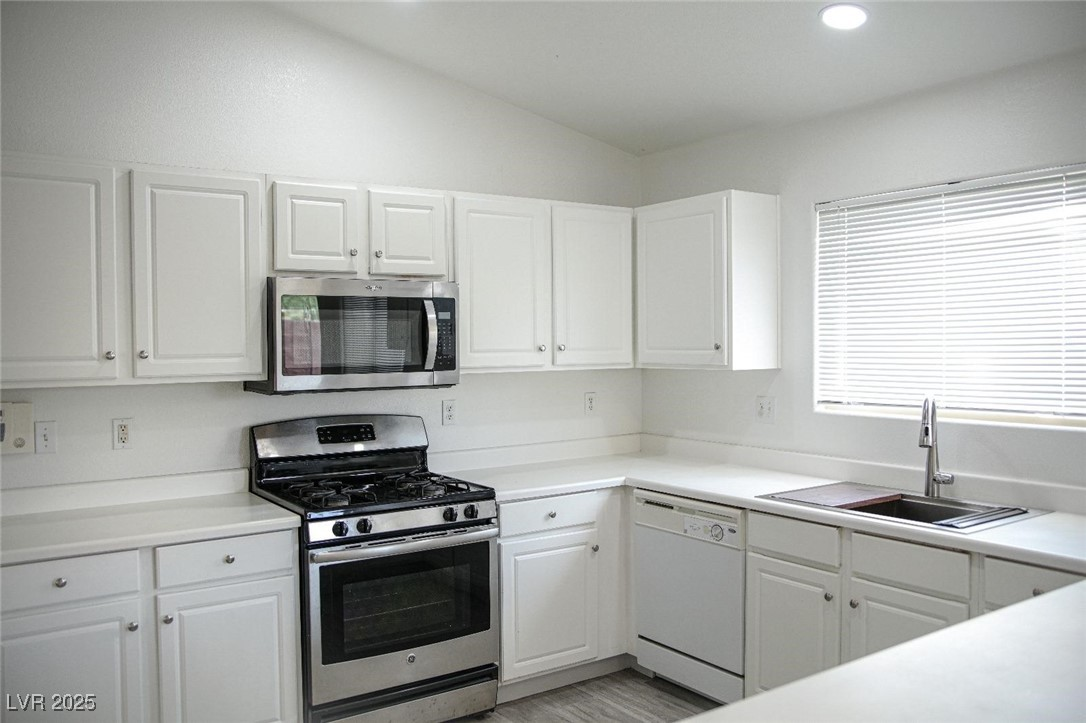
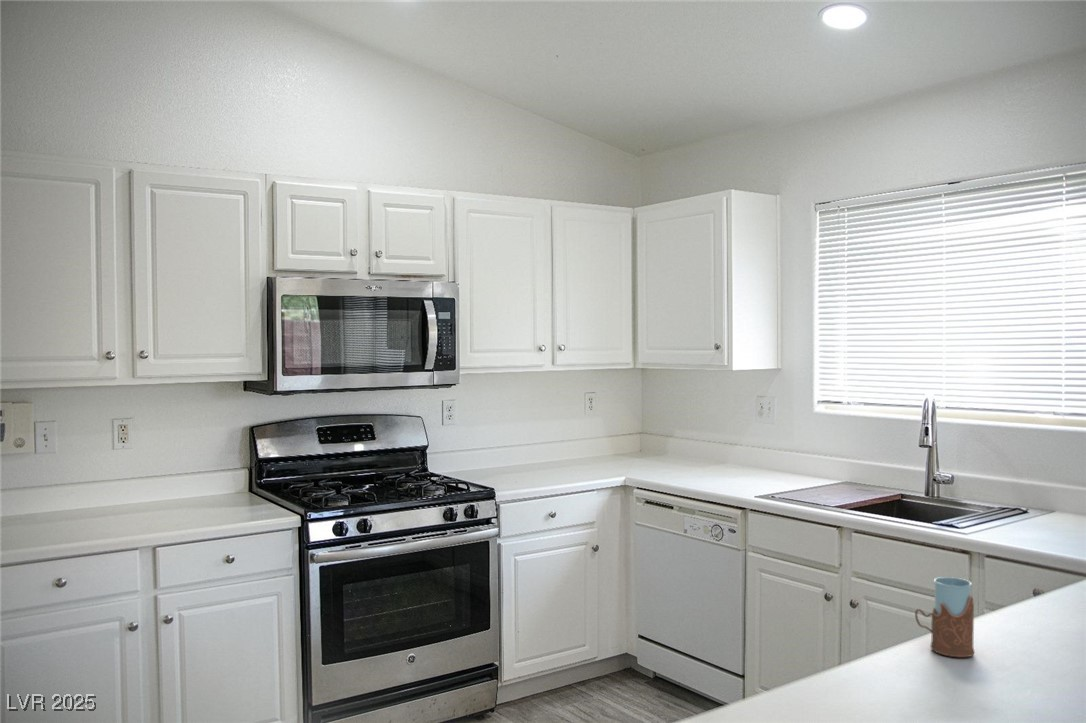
+ drinking glass (943, 614)
